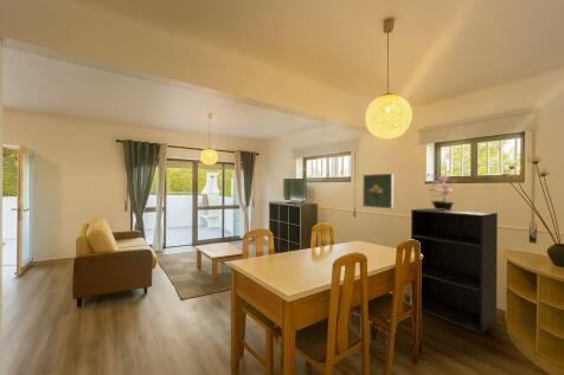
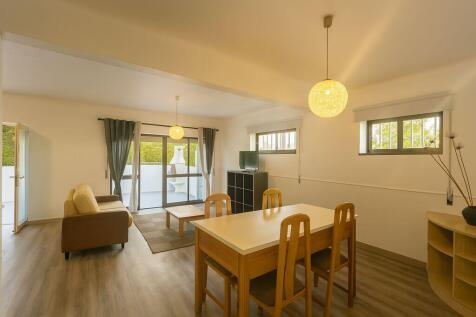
- bookshelf (451, 261)
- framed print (377, 190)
- potted plant (437, 190)
